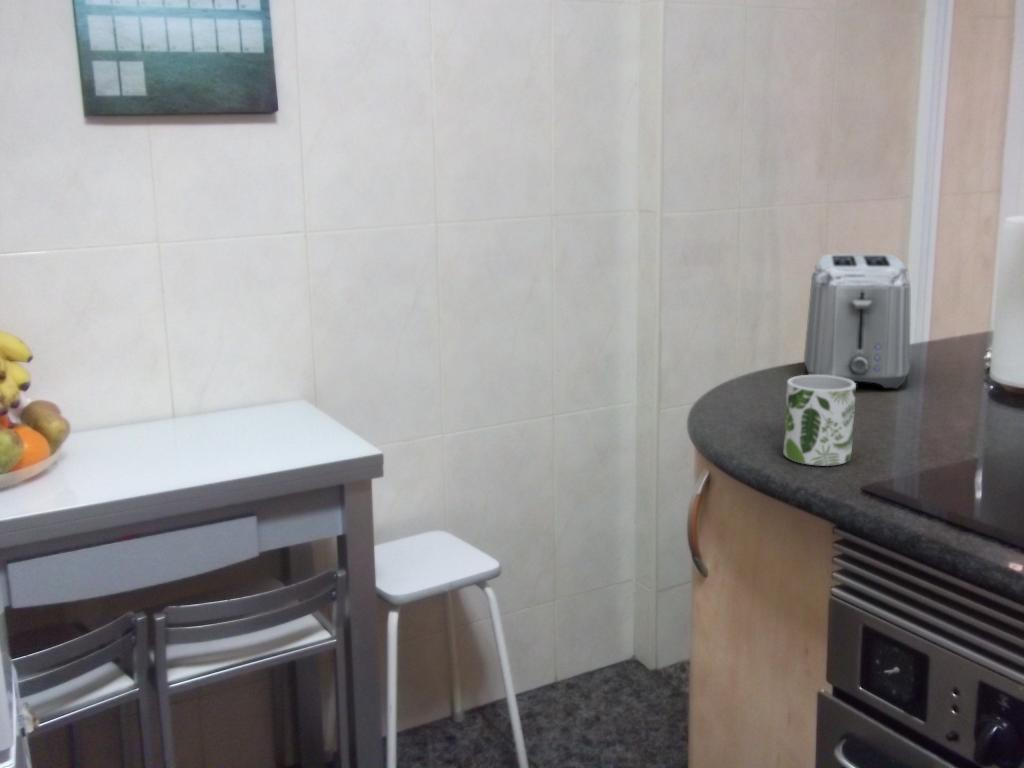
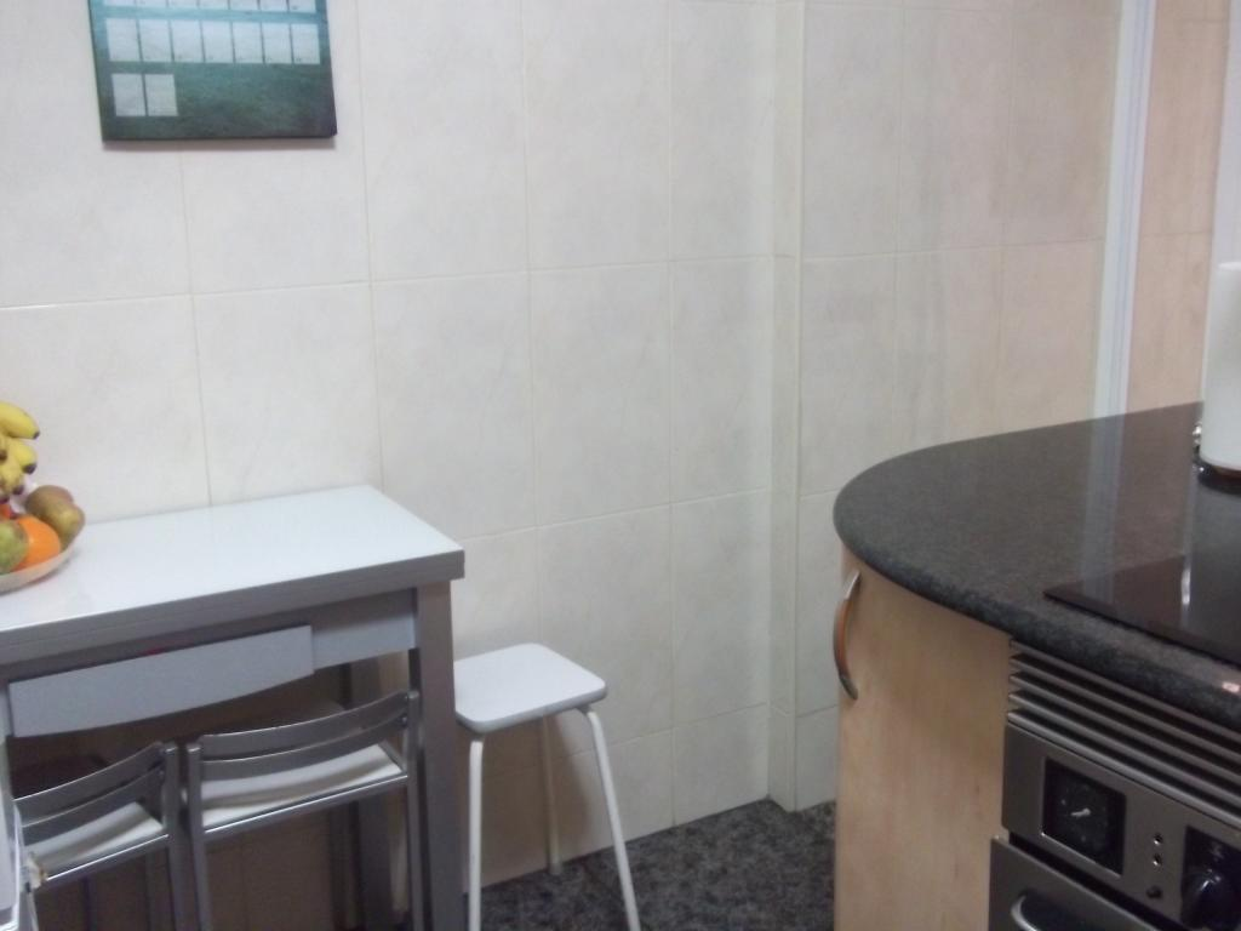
- toaster (858, 316)
- mug (819, 415)
